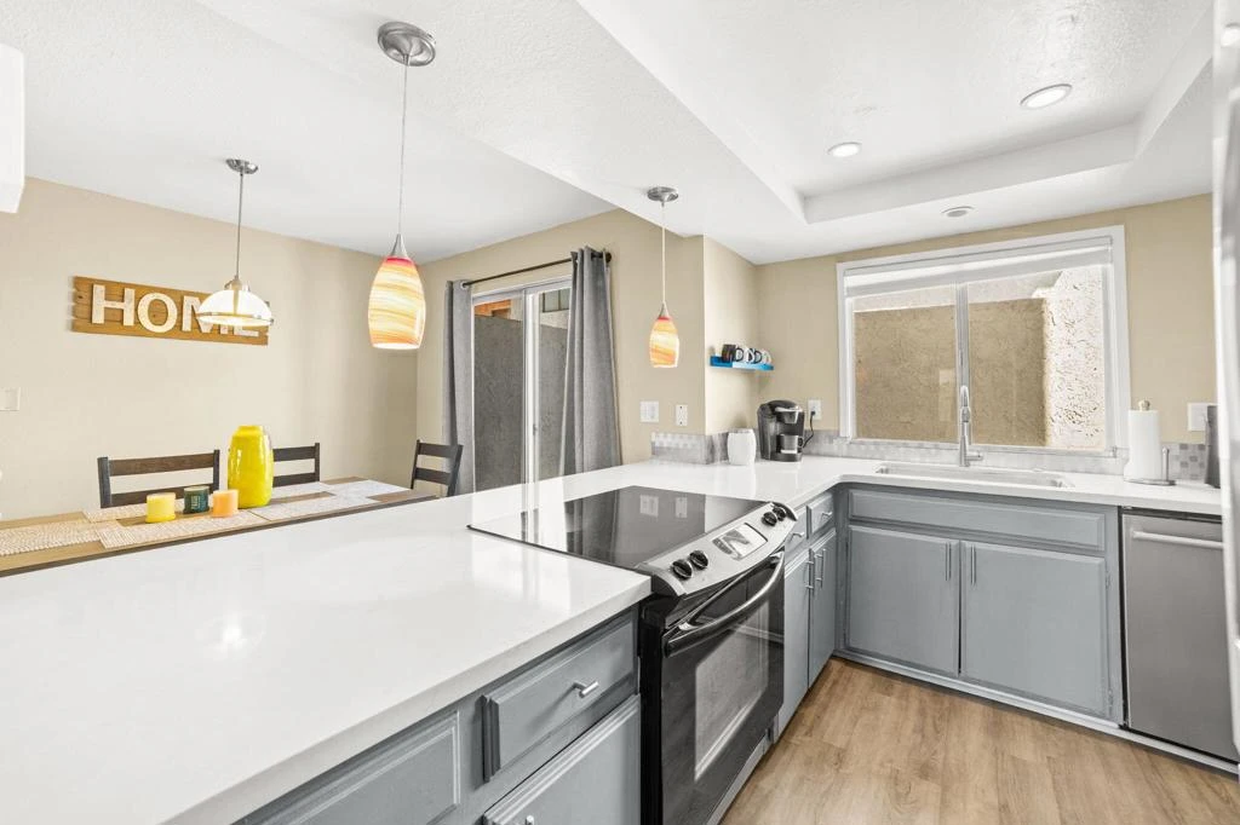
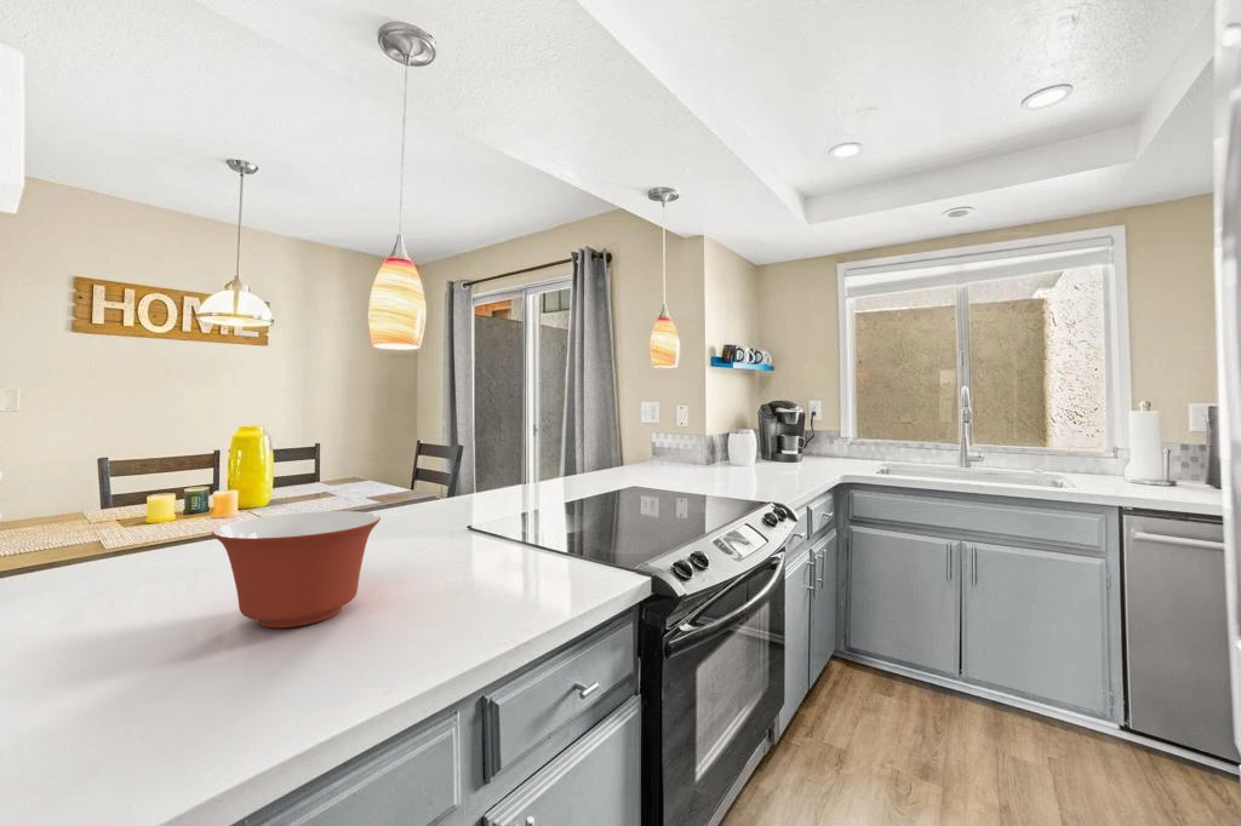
+ mixing bowl (301, 568)
